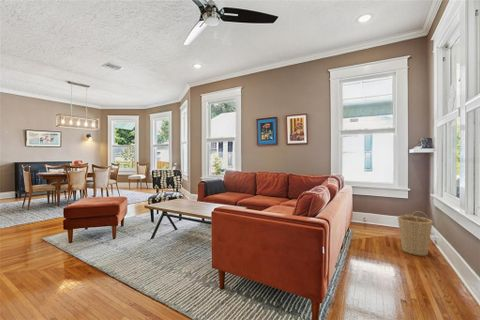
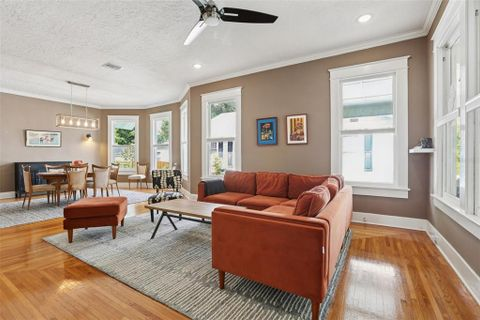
- basket (414, 232)
